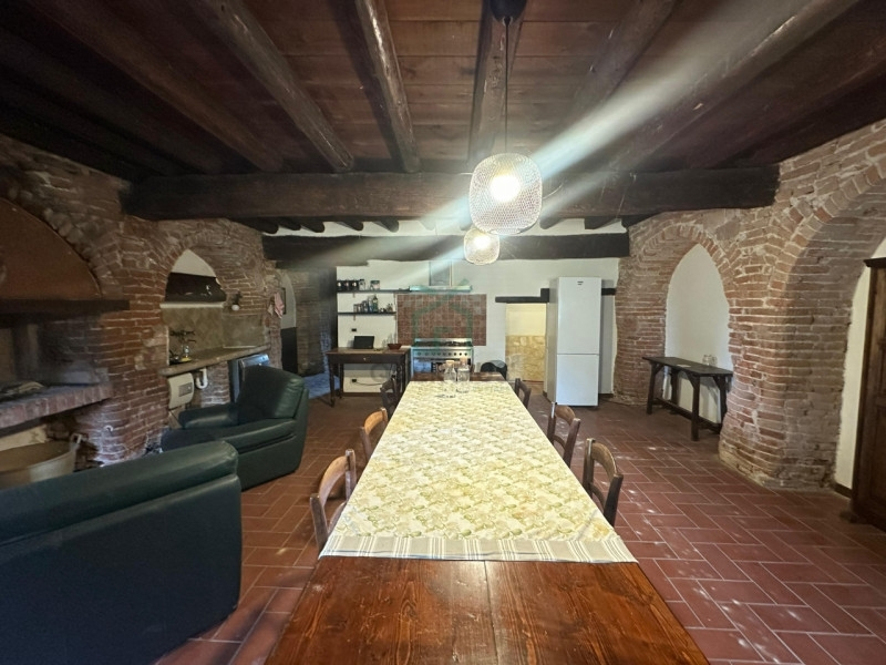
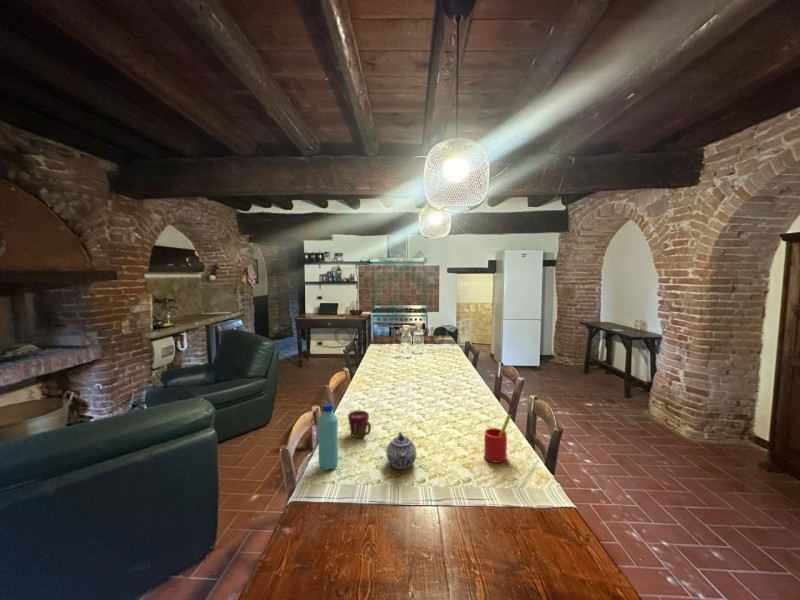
+ straw (497, 436)
+ teapot (401, 449)
+ water bottle (328, 435)
+ cup (360, 425)
